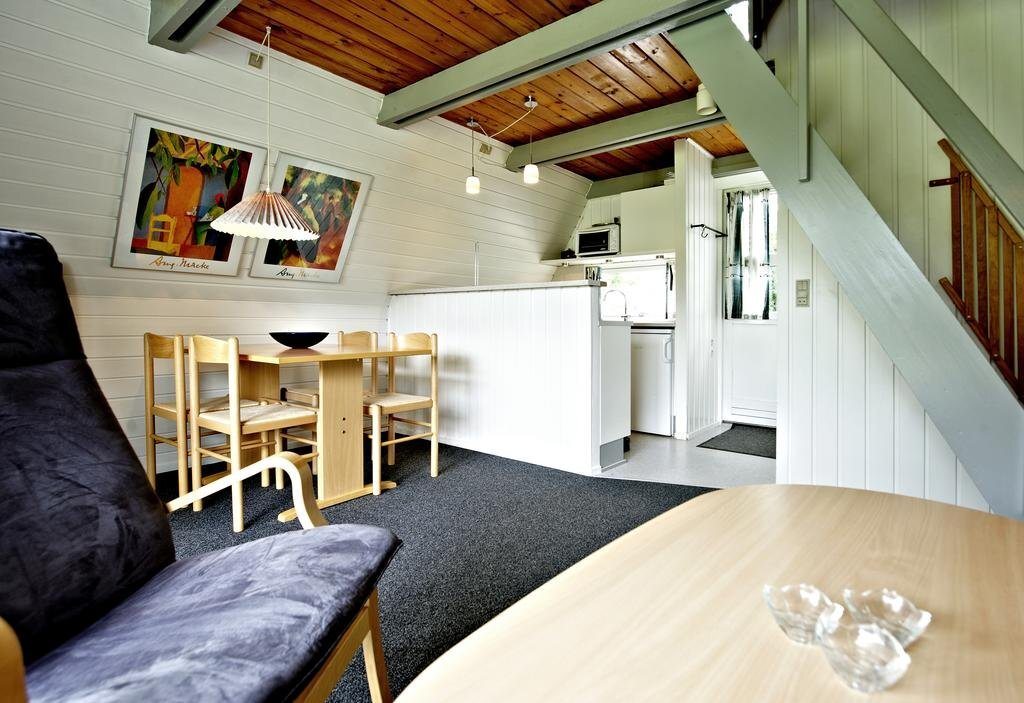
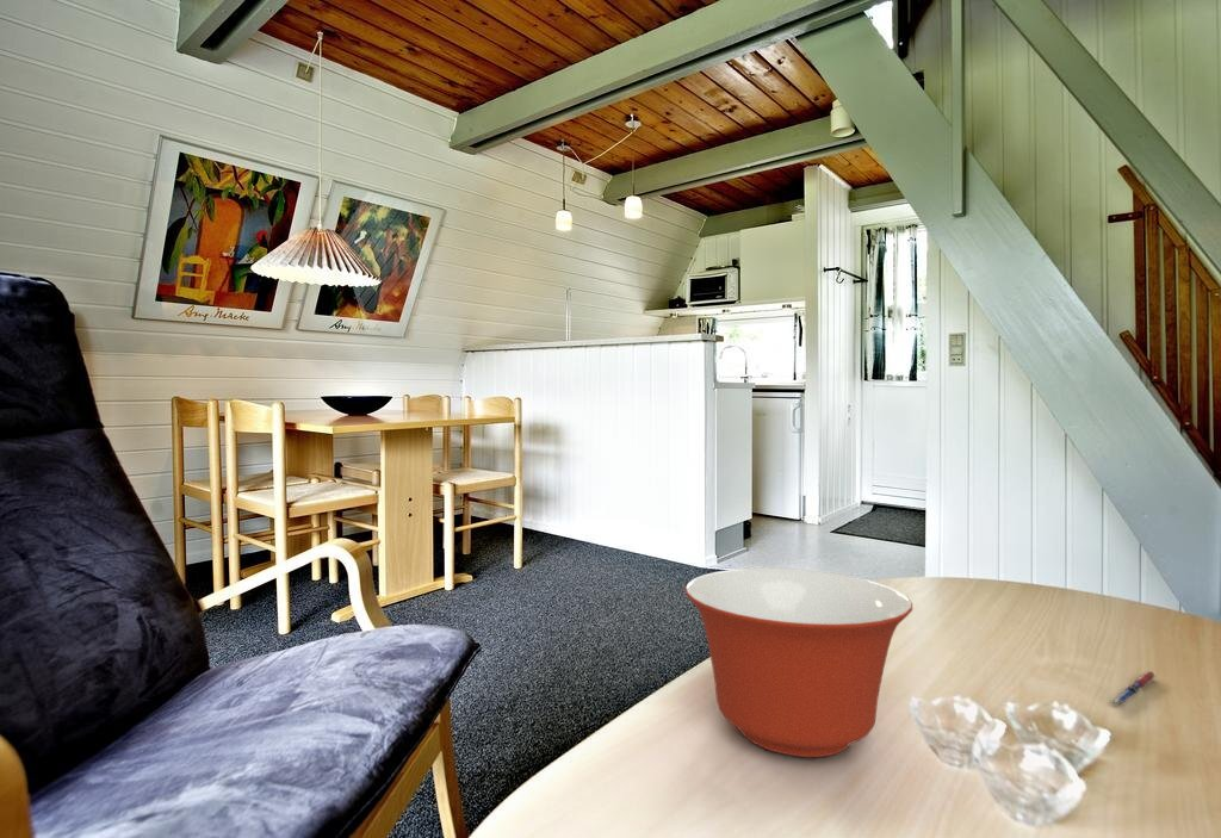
+ pen (1134, 687)
+ mixing bowl (793, 659)
